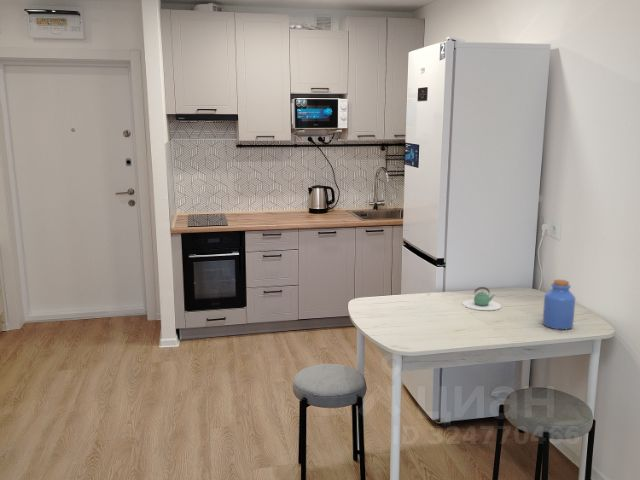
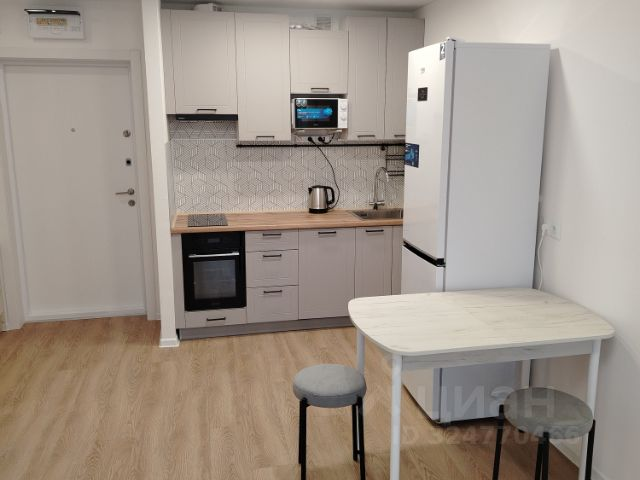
- teapot (482, 295)
- jar (559, 303)
